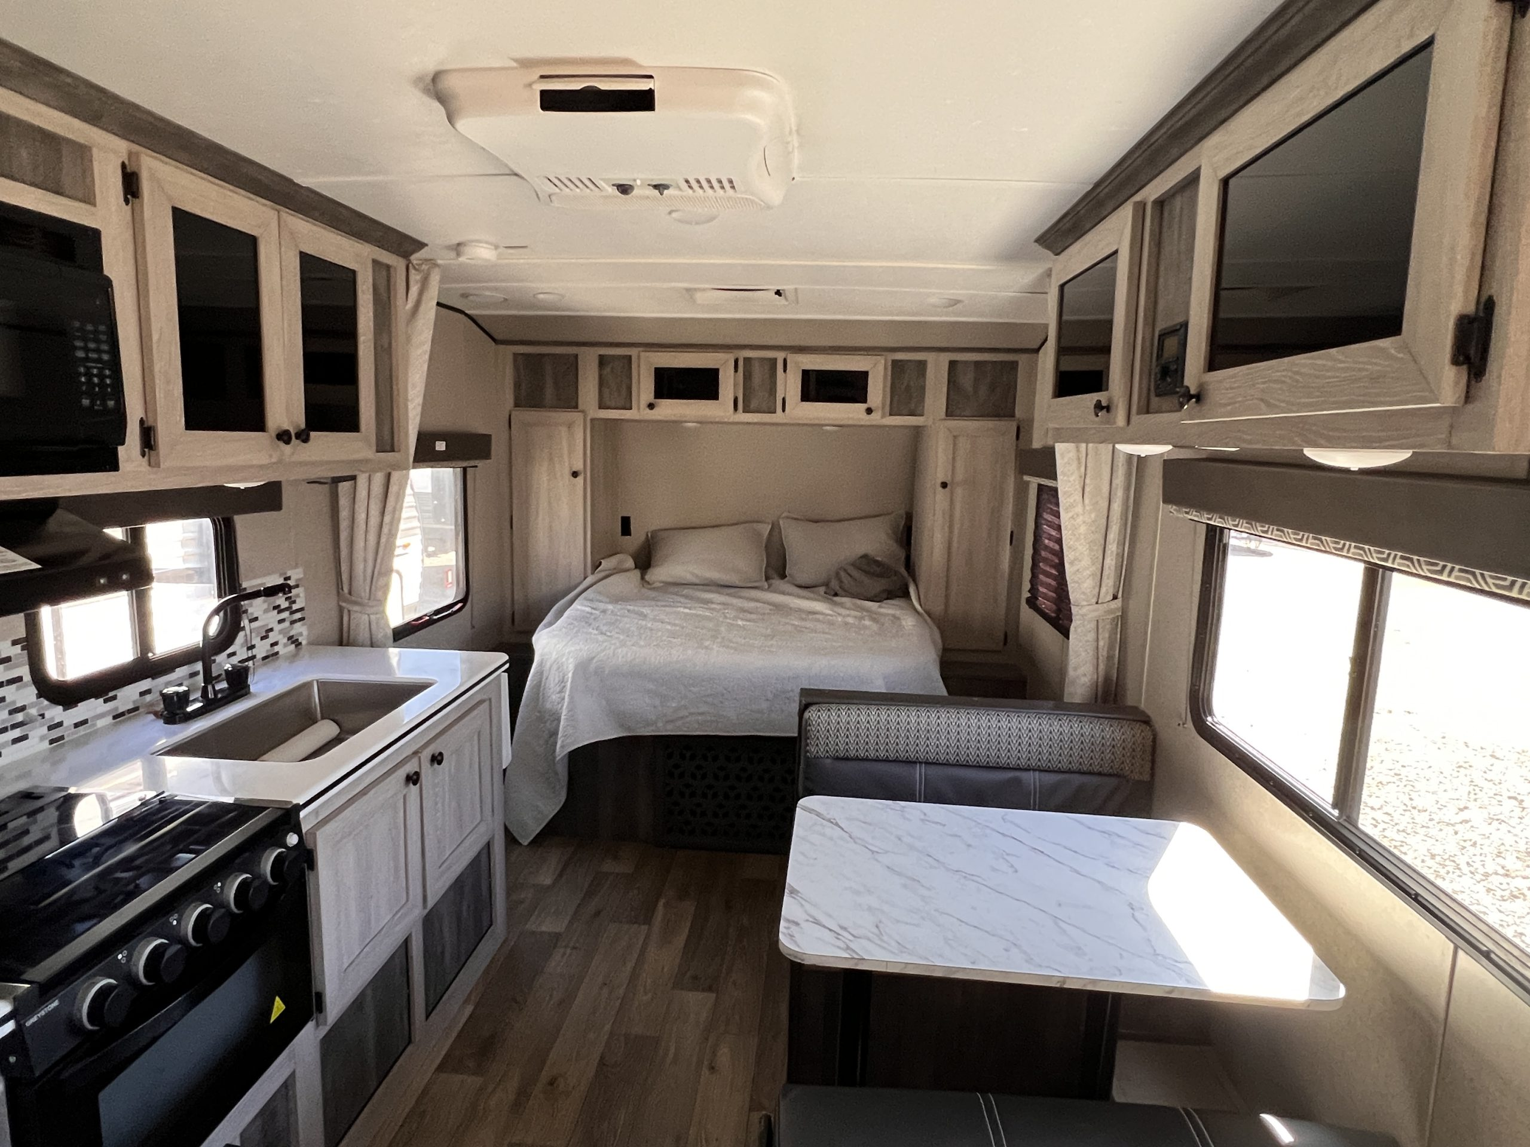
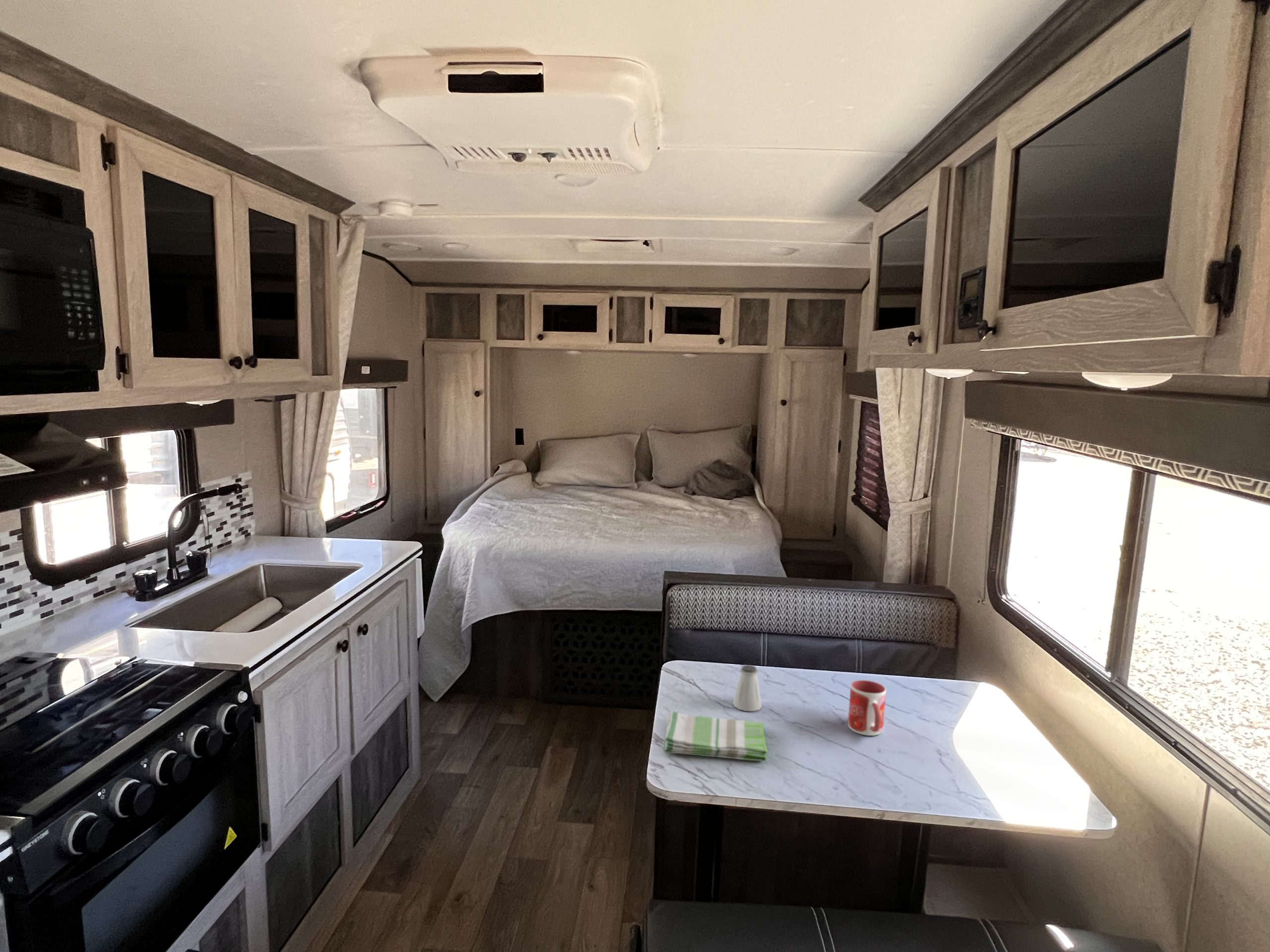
+ mug (868, 711)
+ dish towel (715, 732)
+ saltshaker (748, 686)
